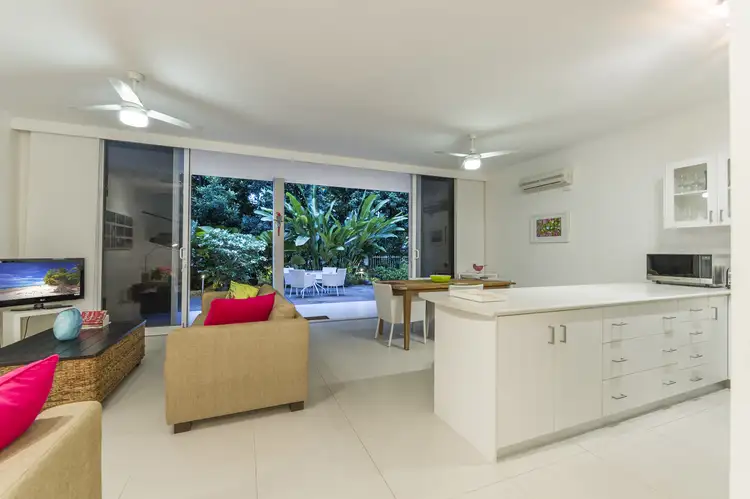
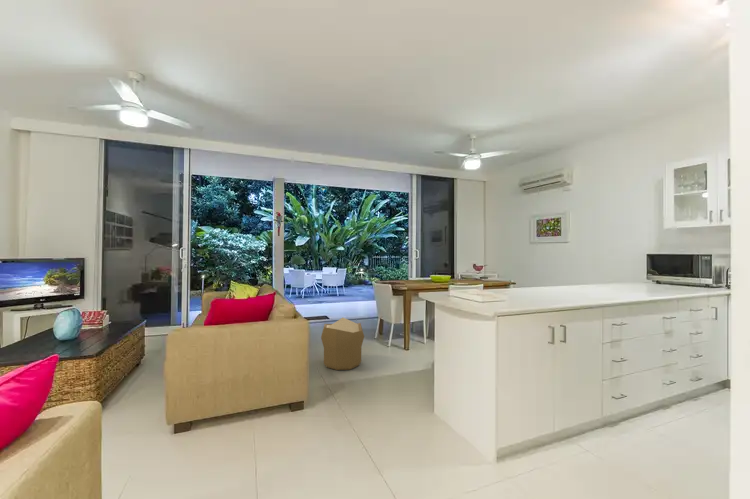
+ pouf (342, 340)
